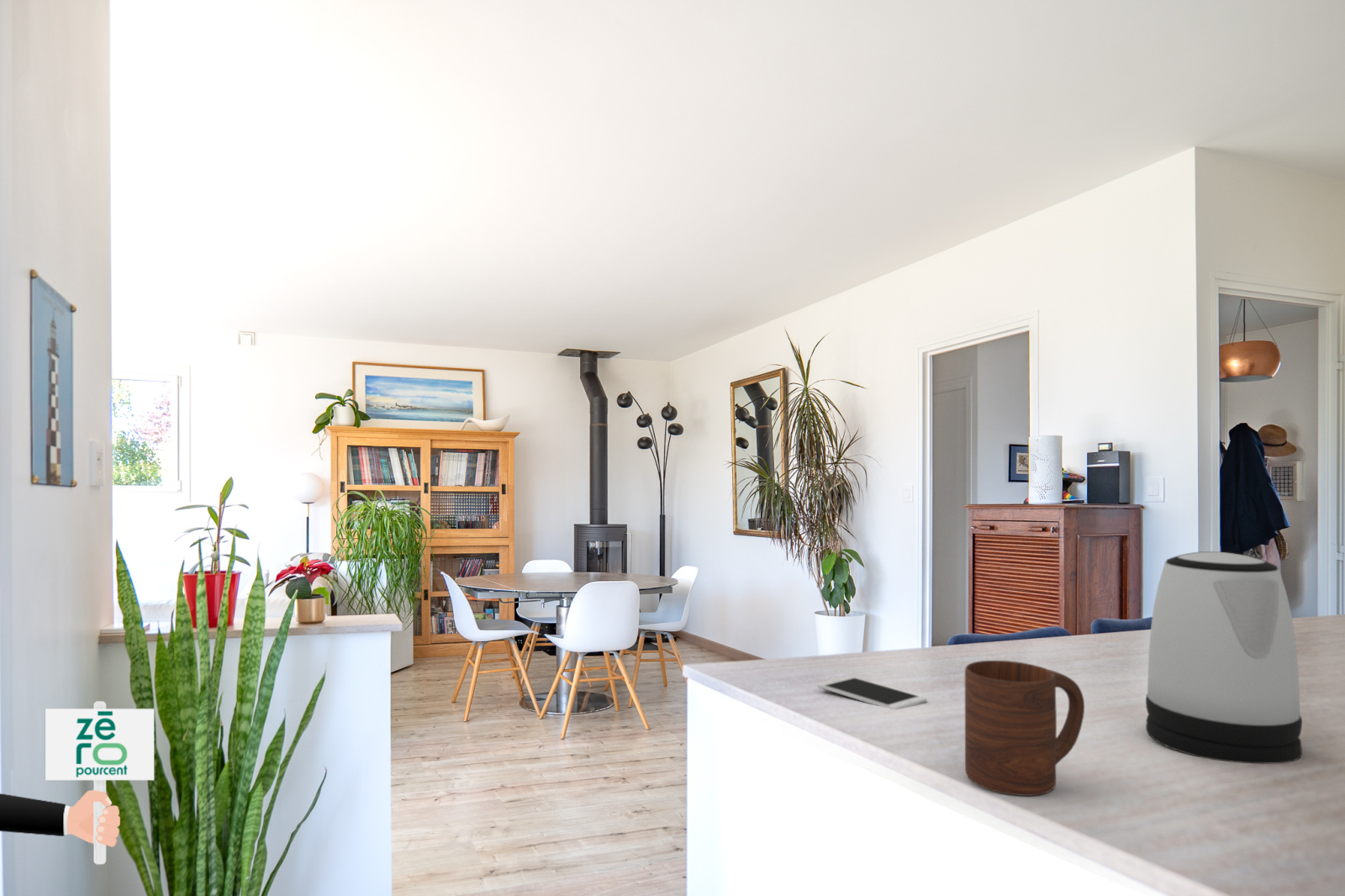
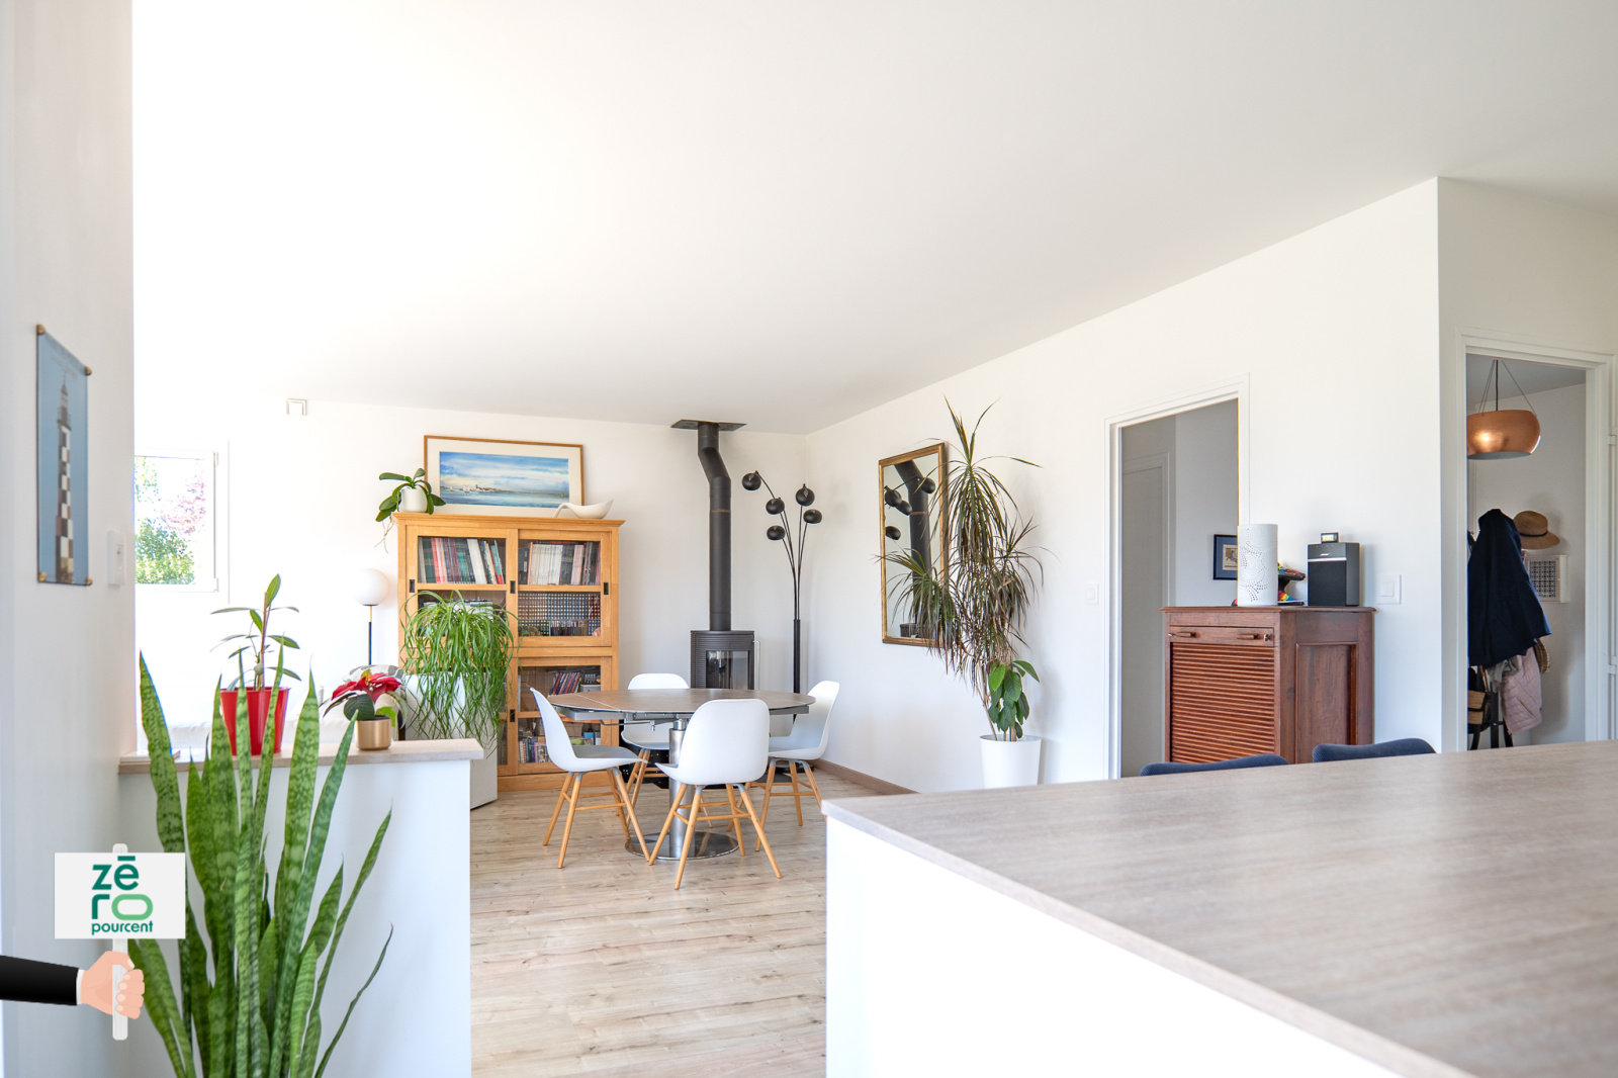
- smartphone (870, 693)
- kettle (1210, 644)
- cup (1019, 724)
